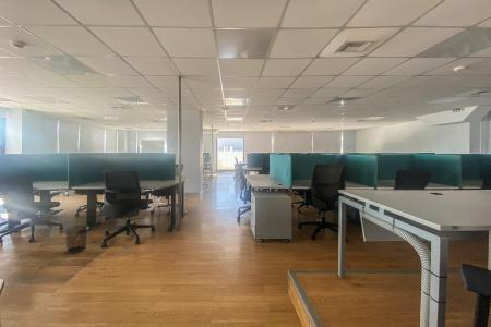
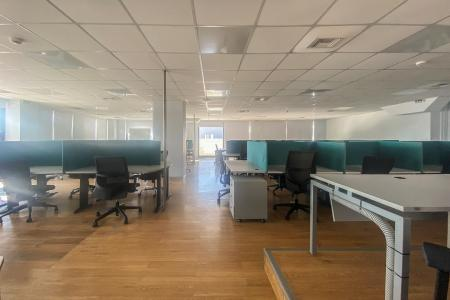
- waste bin (76, 239)
